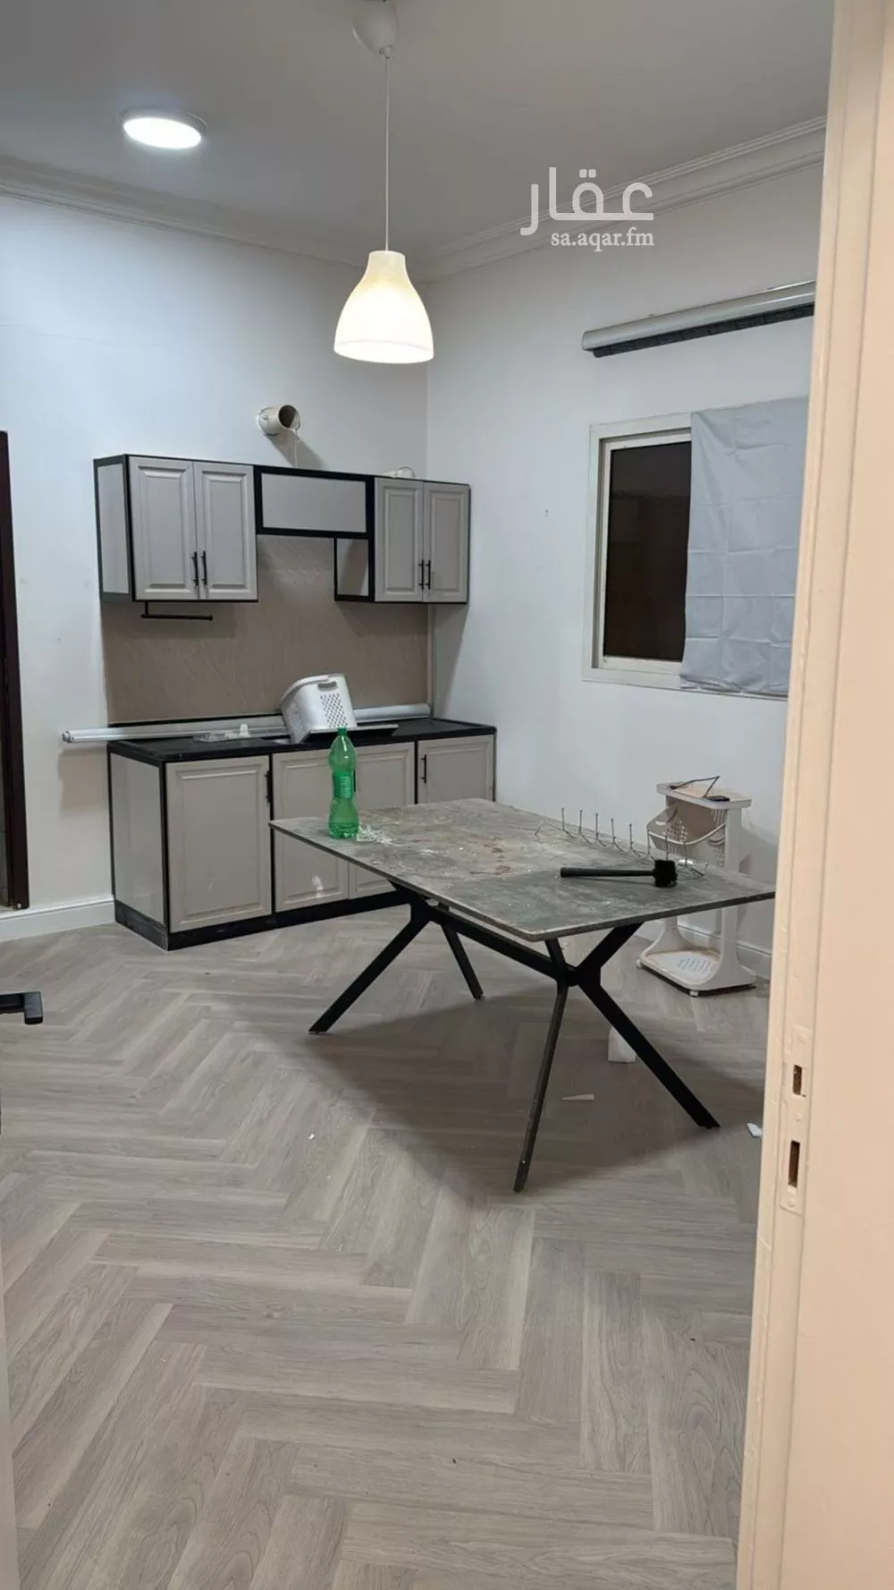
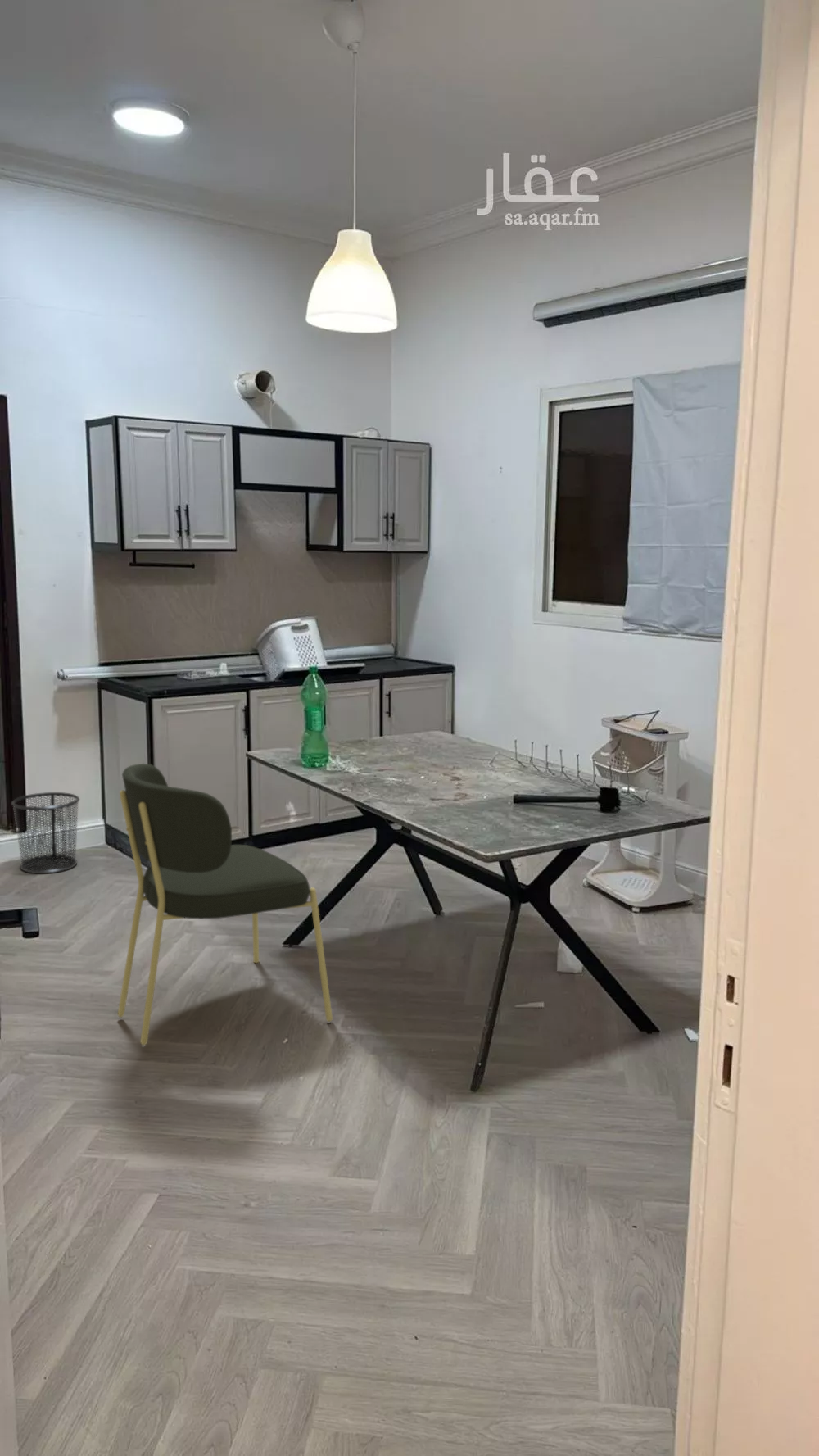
+ trash can (48, 832)
+ dining chair (213, 892)
